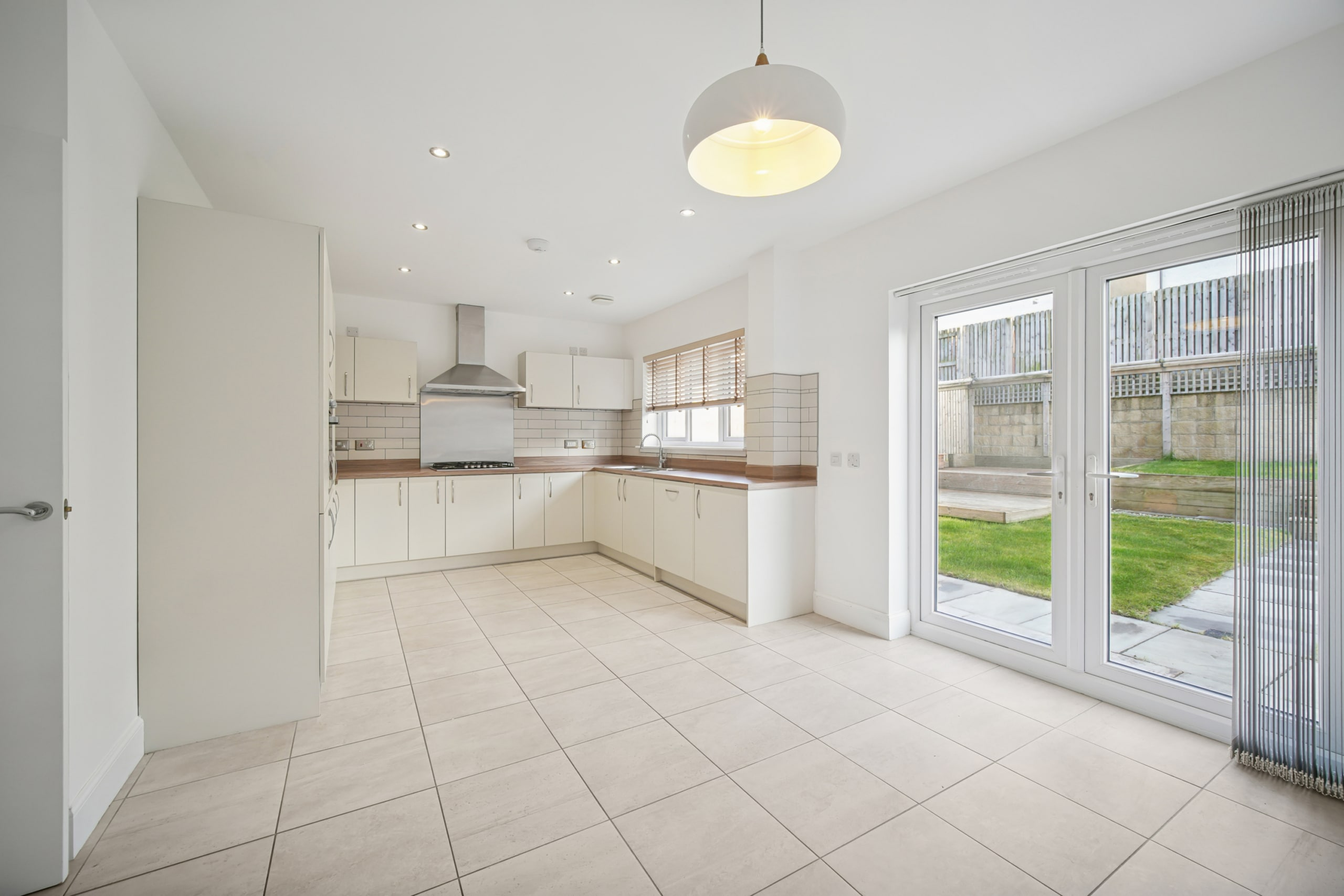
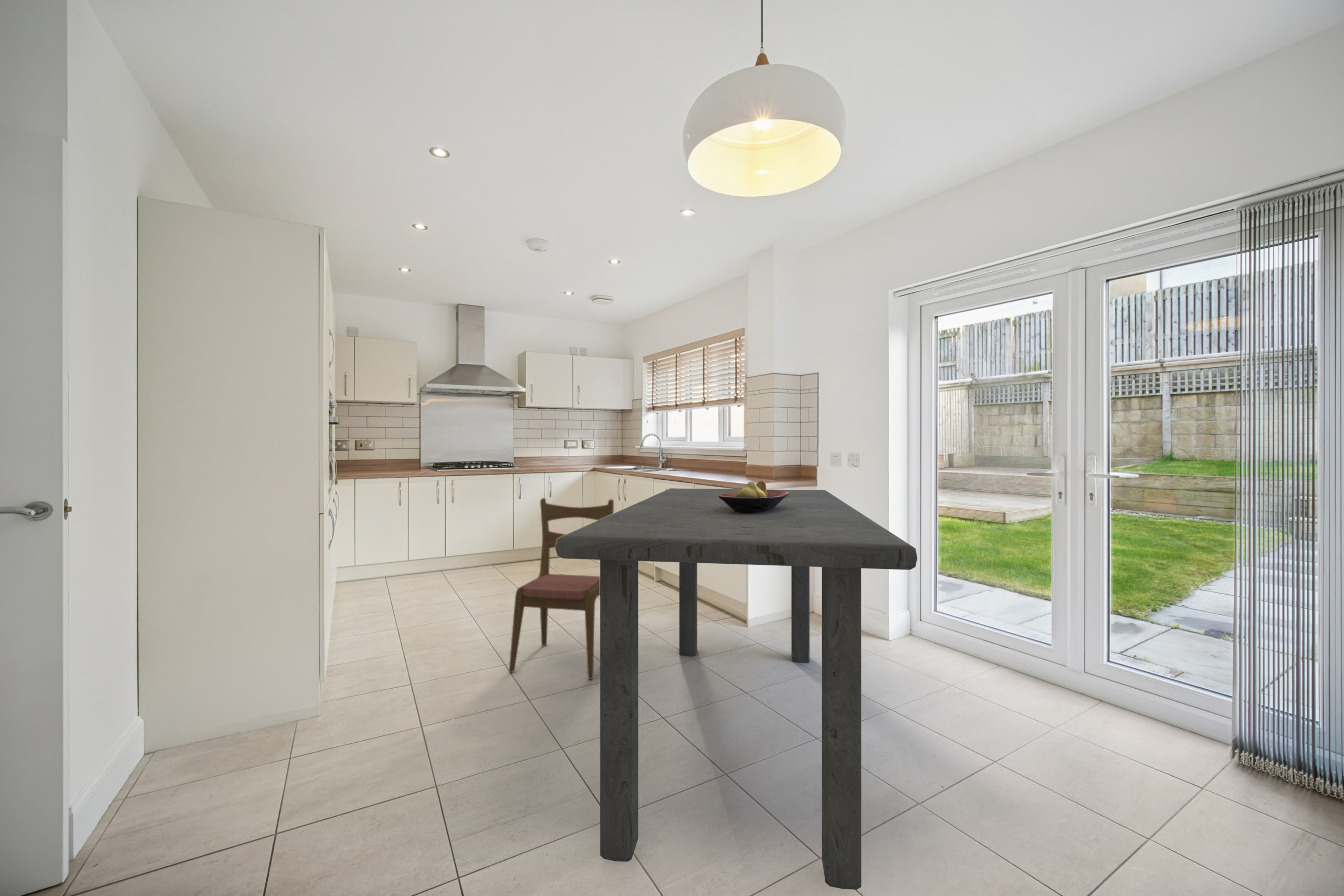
+ dining table (697, 616)
+ dining chair (565, 581)
+ fruit bowl (754, 494)
